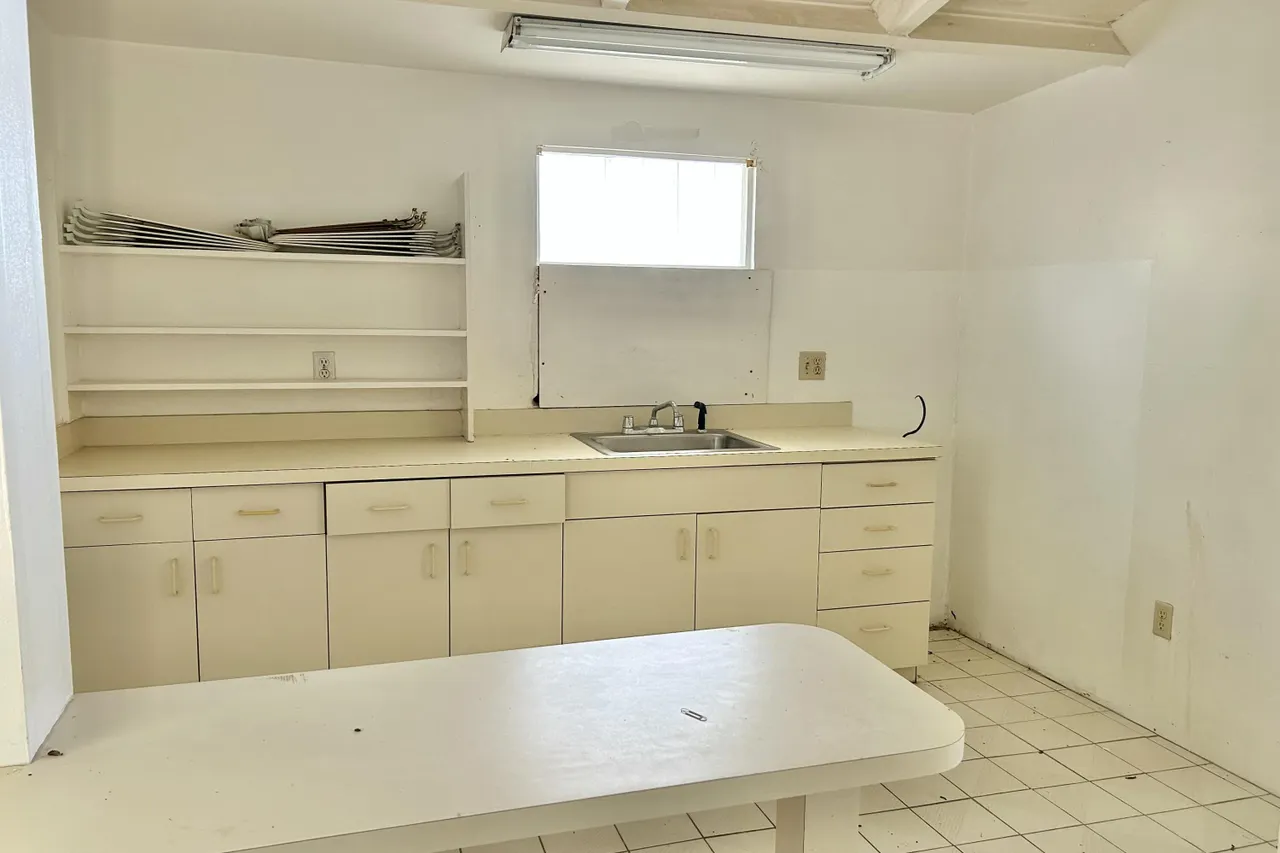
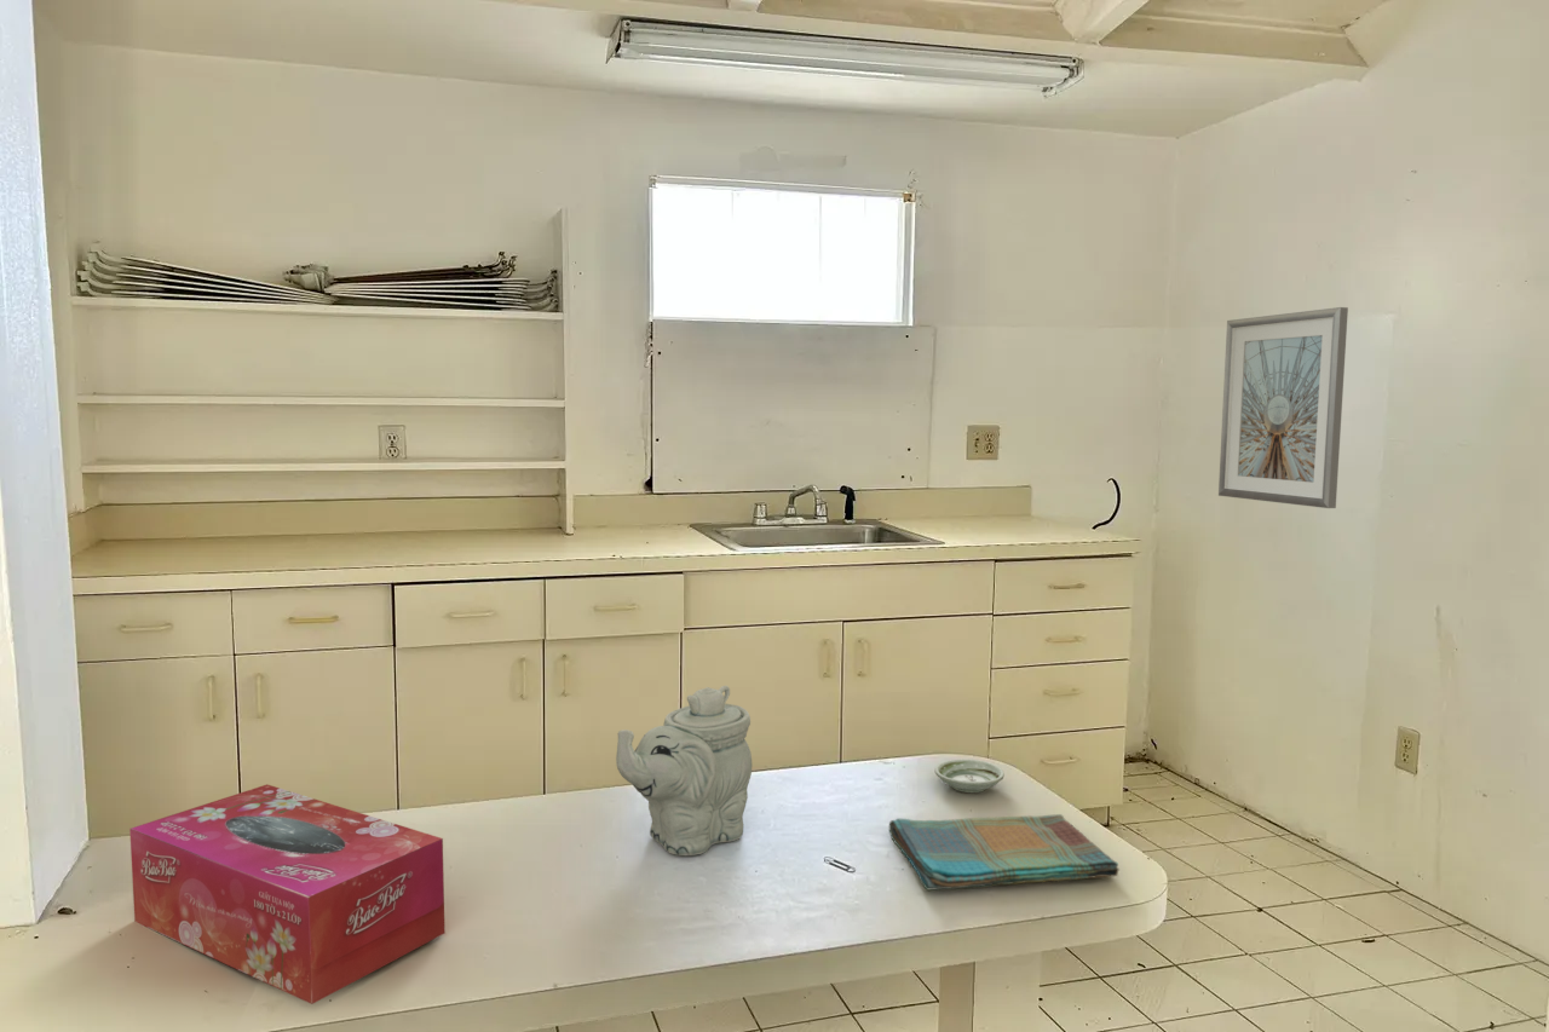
+ tissue box (286, 880)
+ picture frame (1278, 408)
+ saucer (968, 778)
+ teapot (683, 767)
+ dish towel (997, 846)
